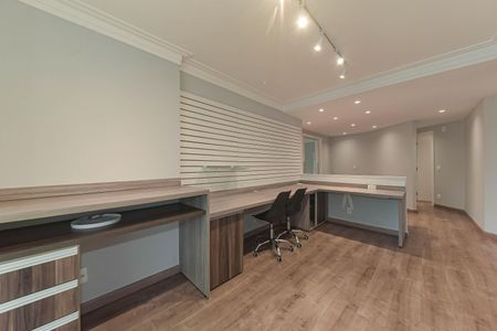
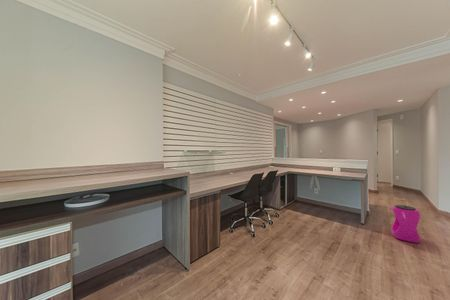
+ stool (405, 222)
